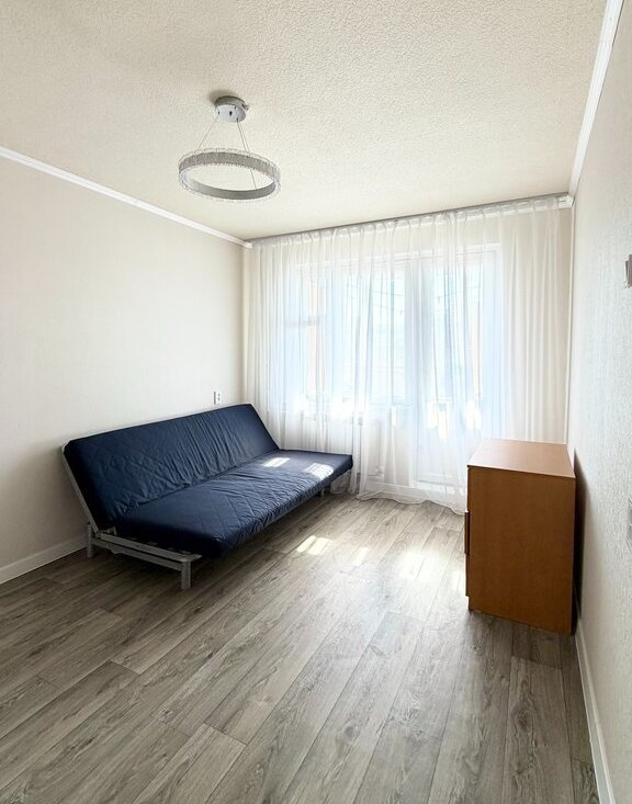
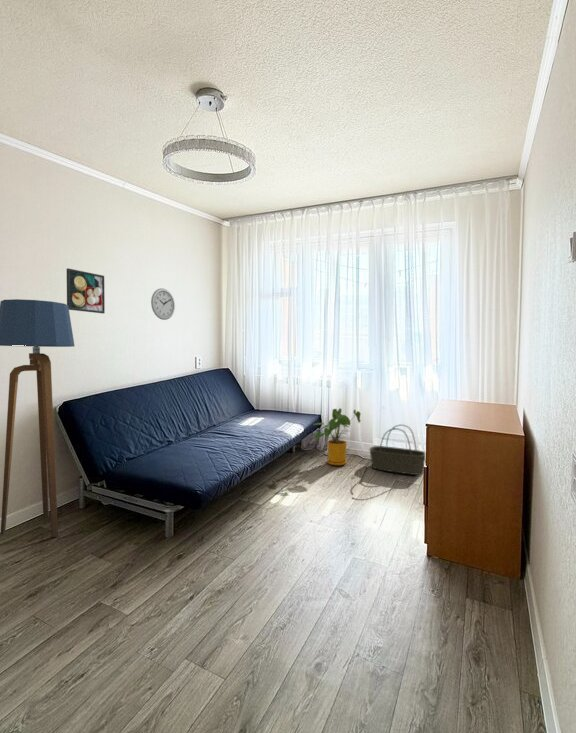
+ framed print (86, 291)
+ floor lamp (39, 417)
+ wall clock (163, 304)
+ basket (397, 448)
+ house plant (336, 436)
